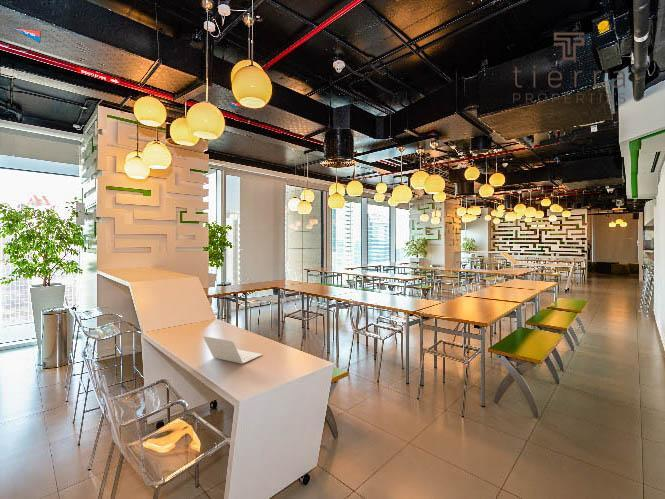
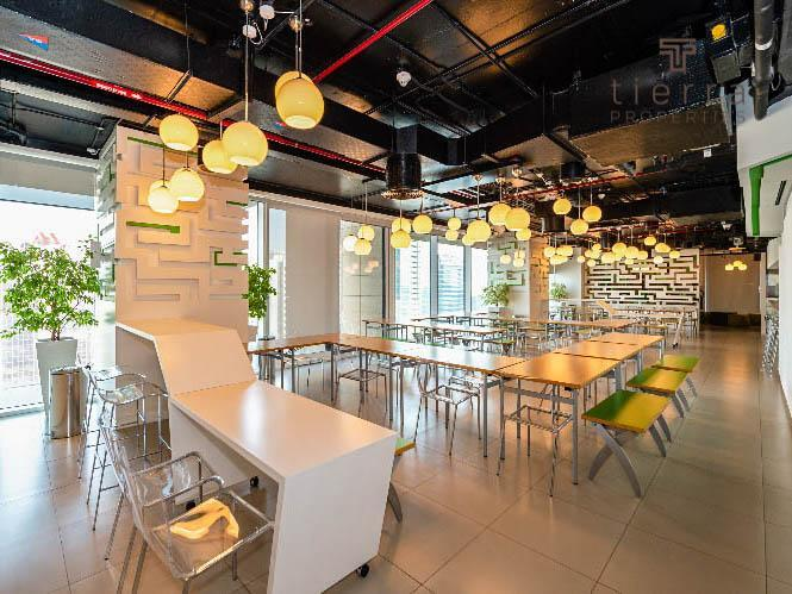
- laptop (233, 344)
